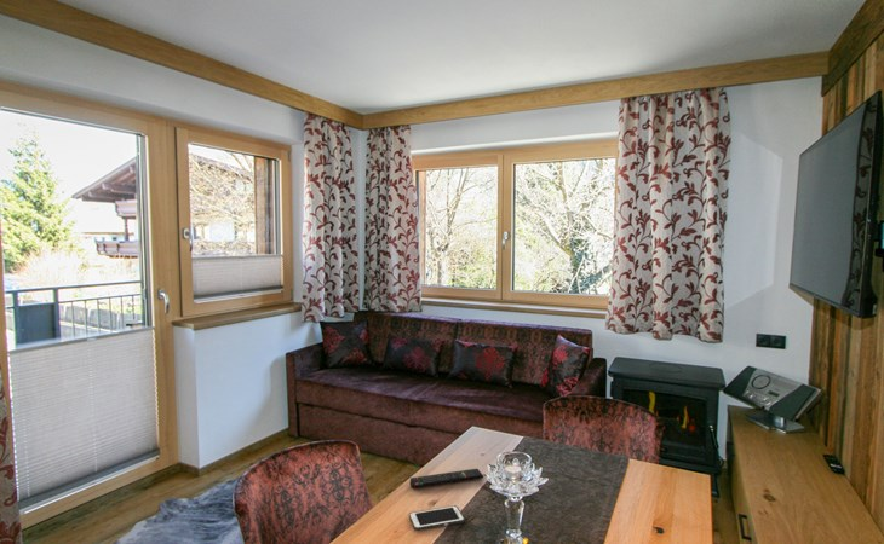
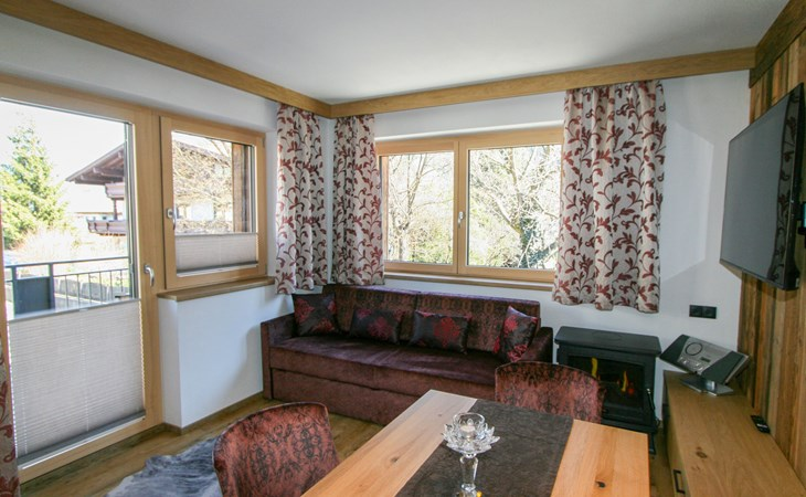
- remote control (446, 479)
- cell phone (436, 517)
